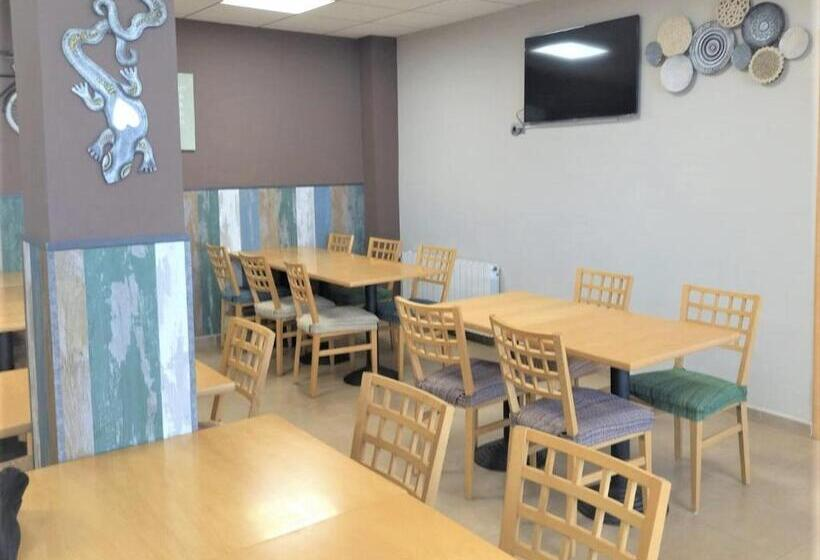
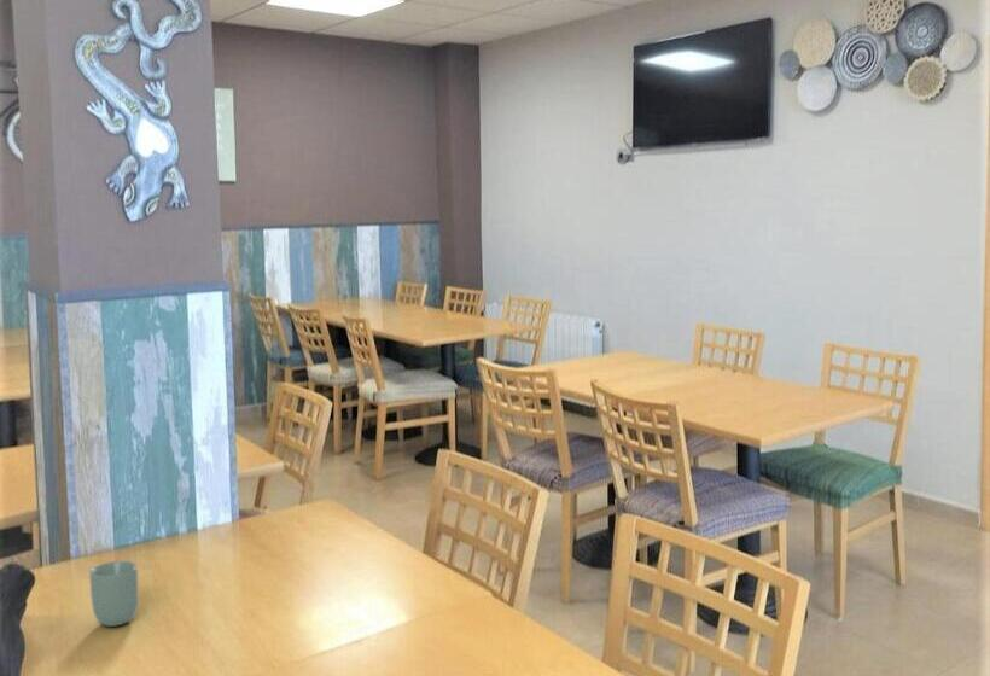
+ cup (115, 595)
